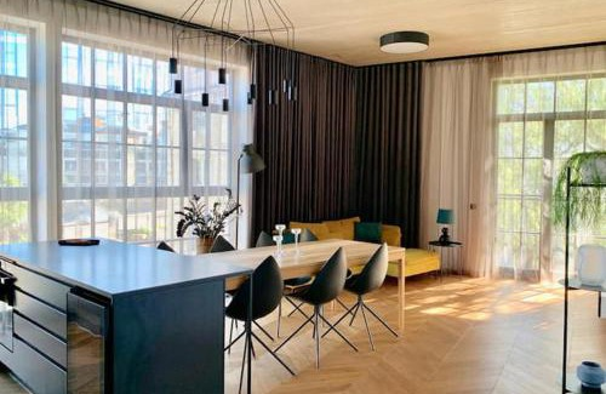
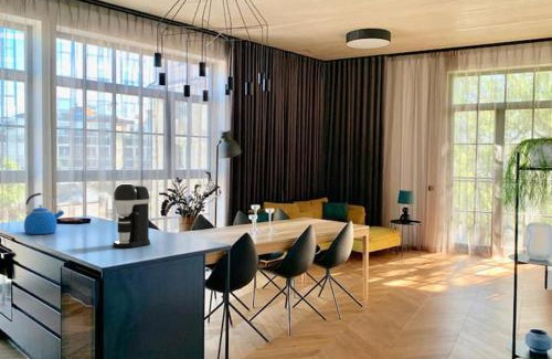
+ kettle (44, 212)
+ coffee maker (131, 213)
